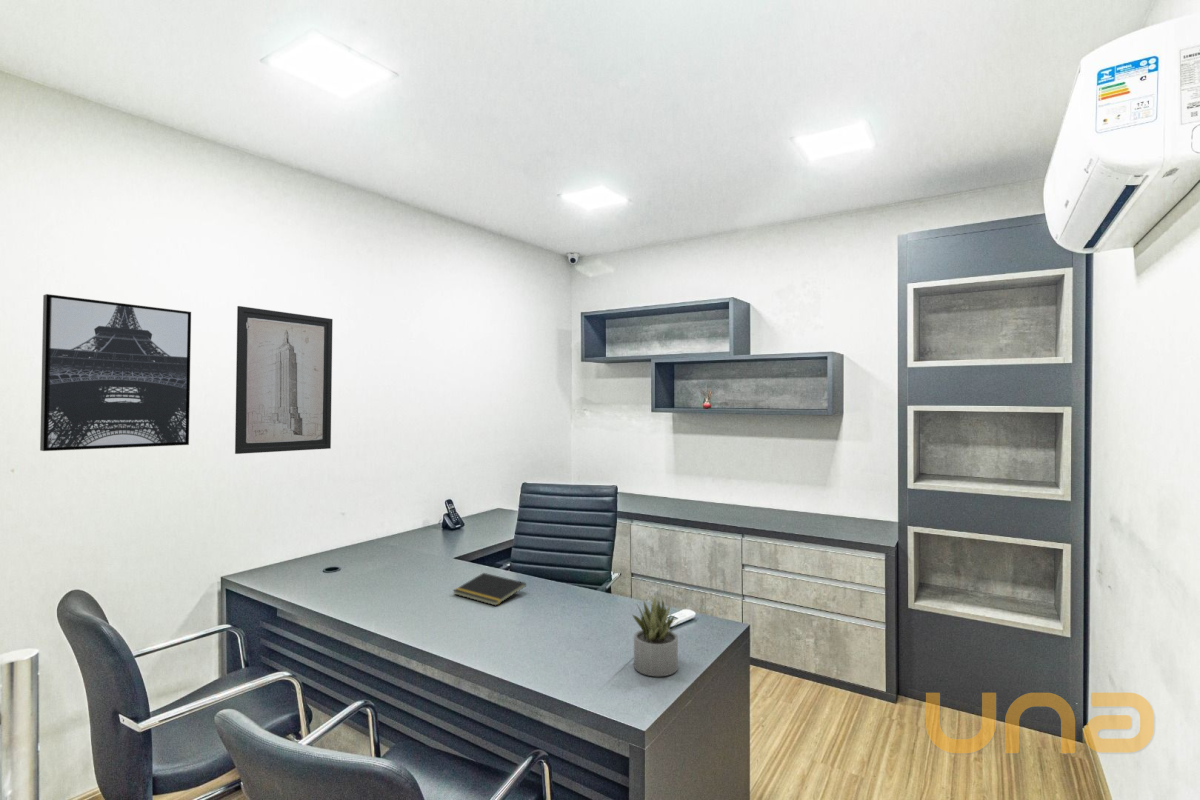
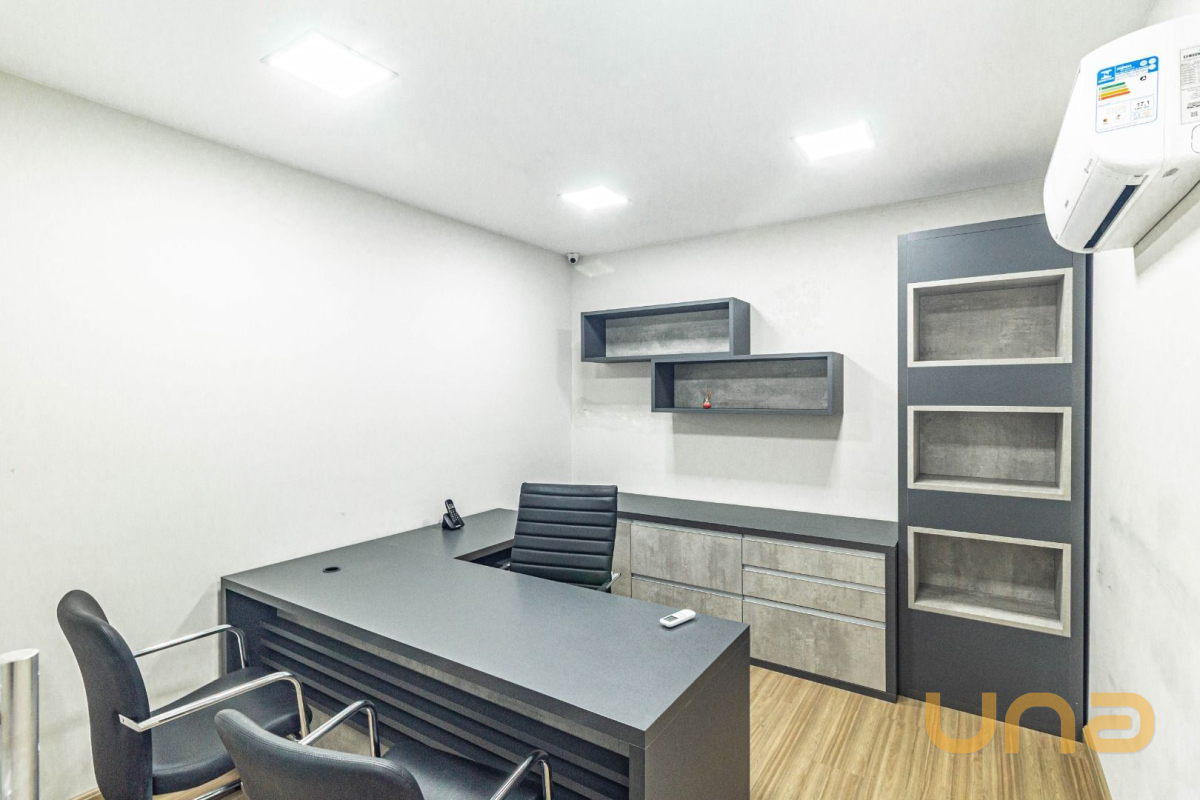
- wall art (121, 375)
- succulent plant (655, 631)
- wall art (287, 381)
- notepad (489, 588)
